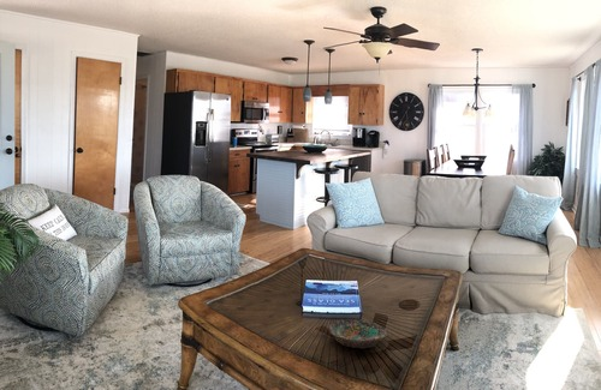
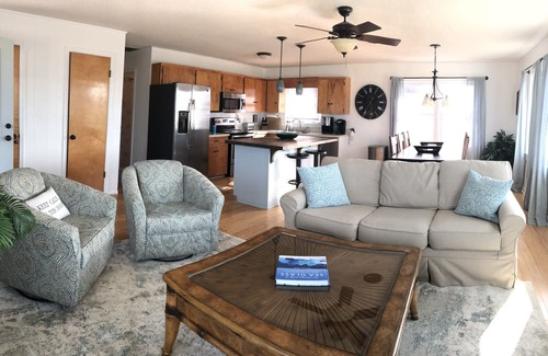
- bowl (357, 334)
